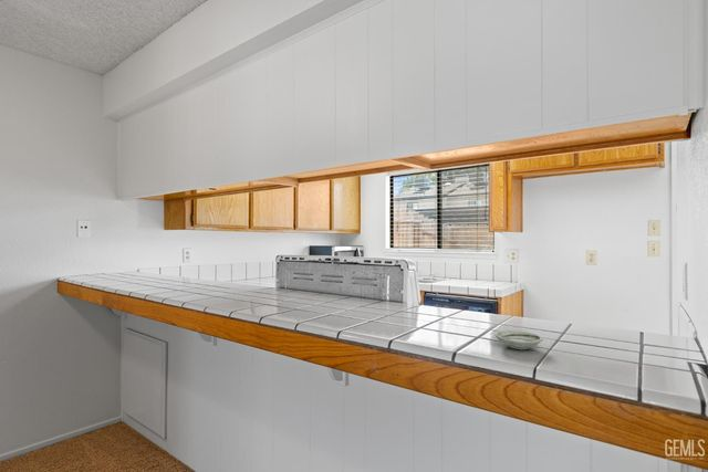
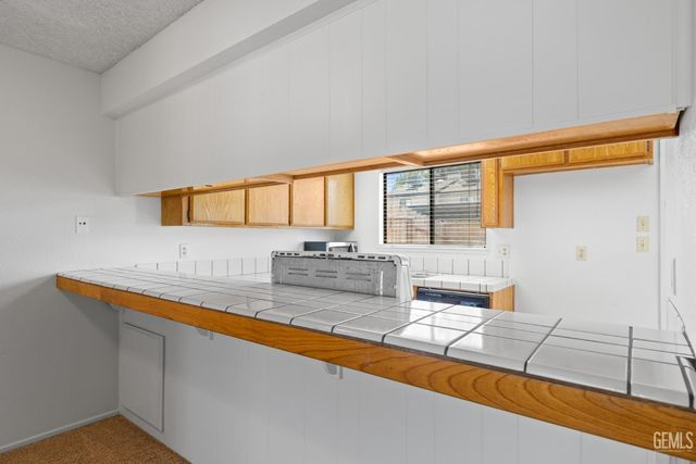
- saucer (518, 340)
